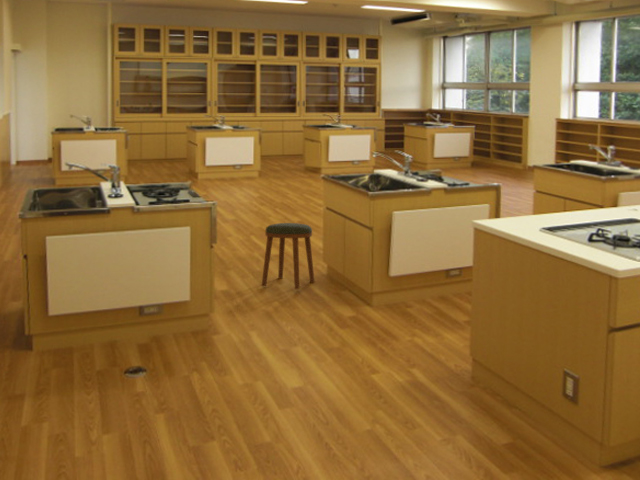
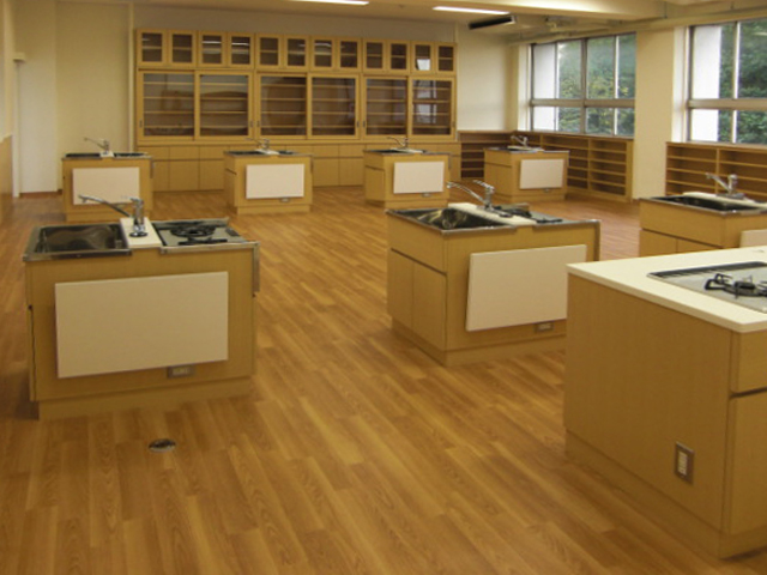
- stool (293, 254)
